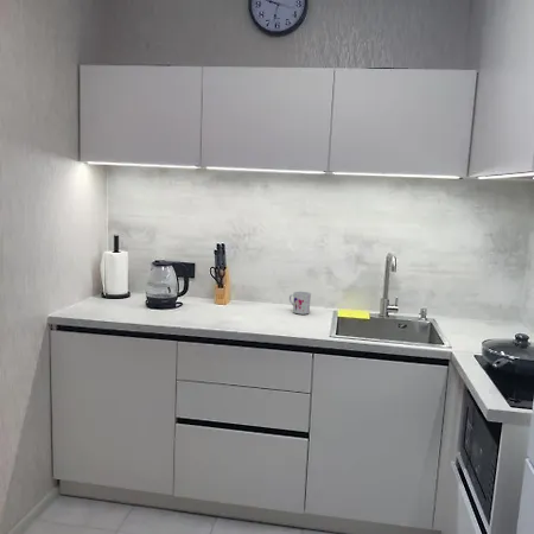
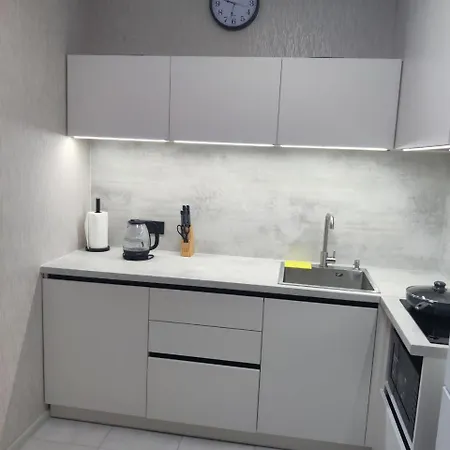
- mug (299, 301)
